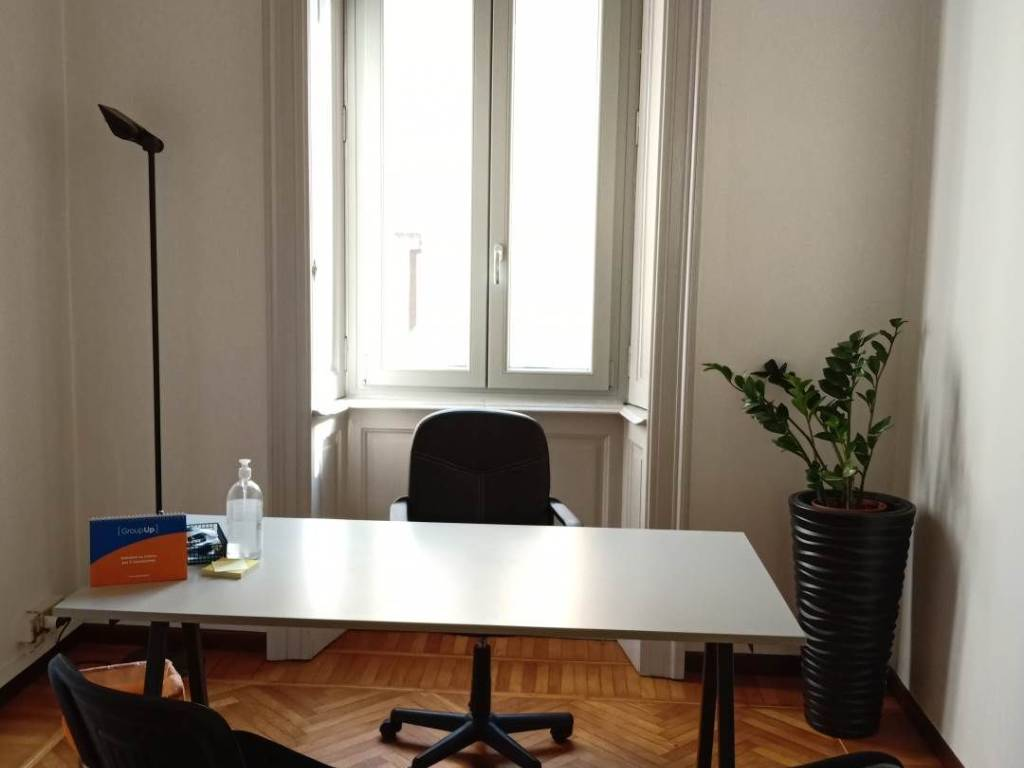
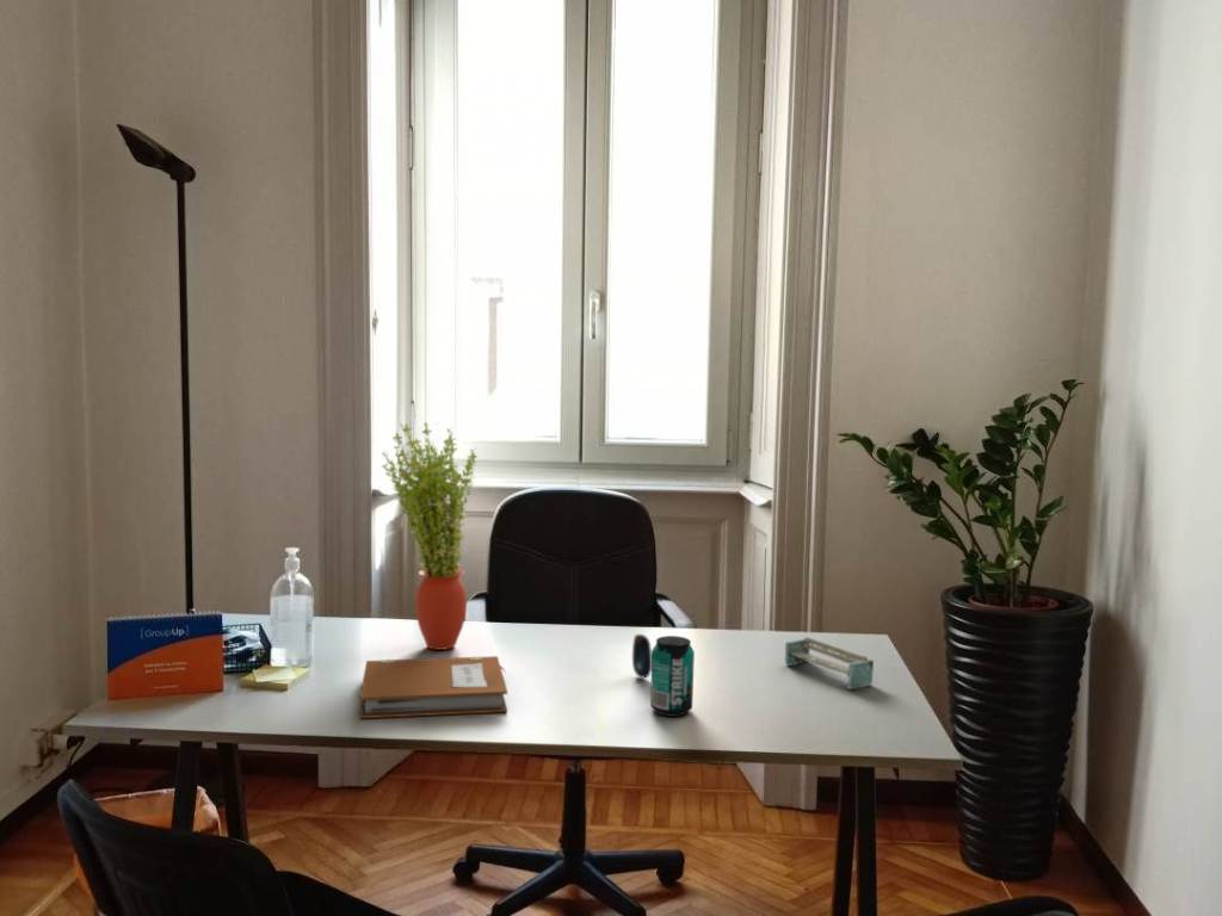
+ potted plant (430, 538)
+ notebook (437, 683)
+ beverage can (672, 675)
+ mouse (642, 656)
+ shelf (828, 661)
